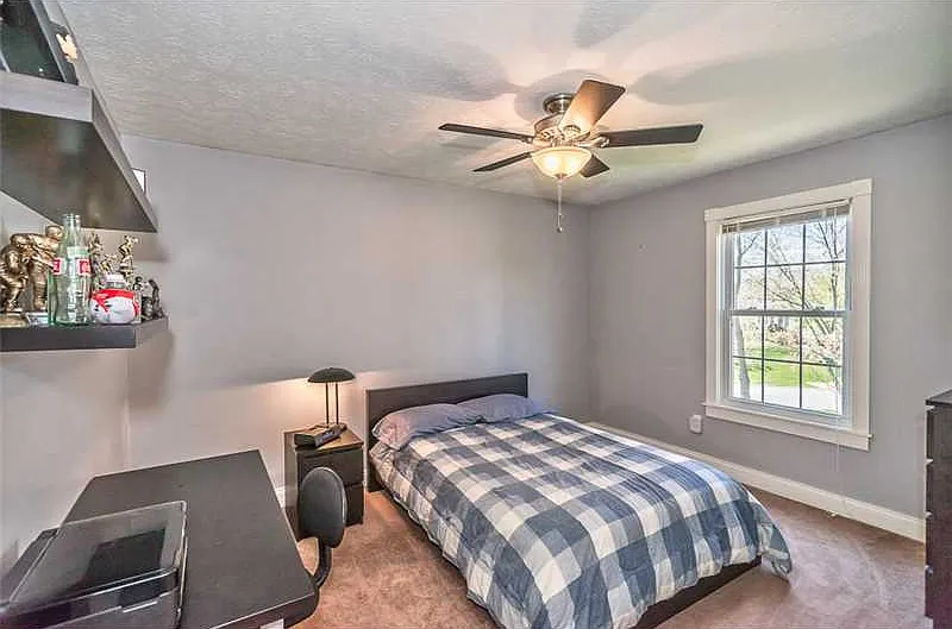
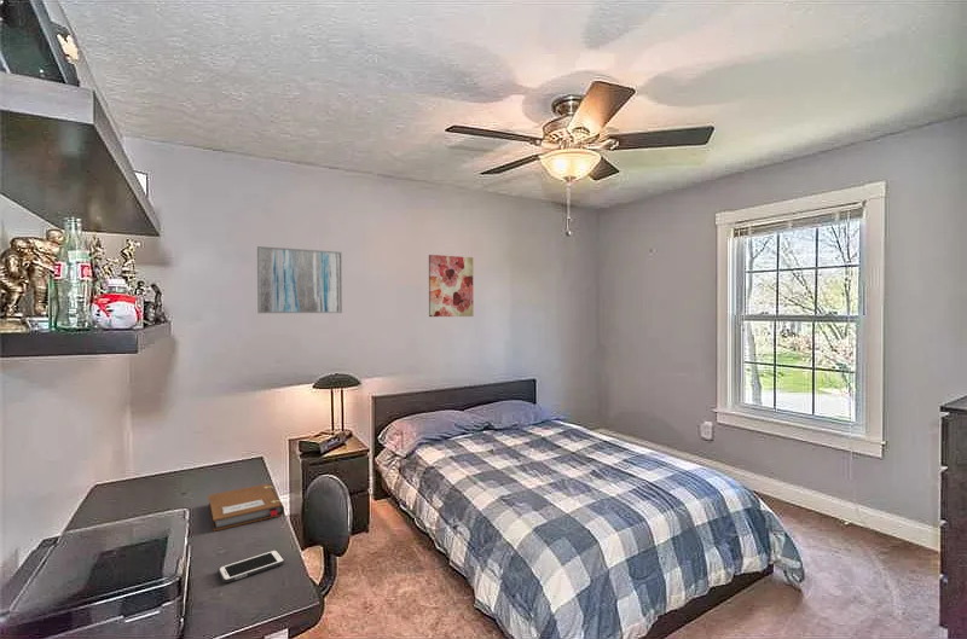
+ cell phone (251, 565)
+ wall art (301, 281)
+ notebook (245, 505)
+ wall art (451, 286)
